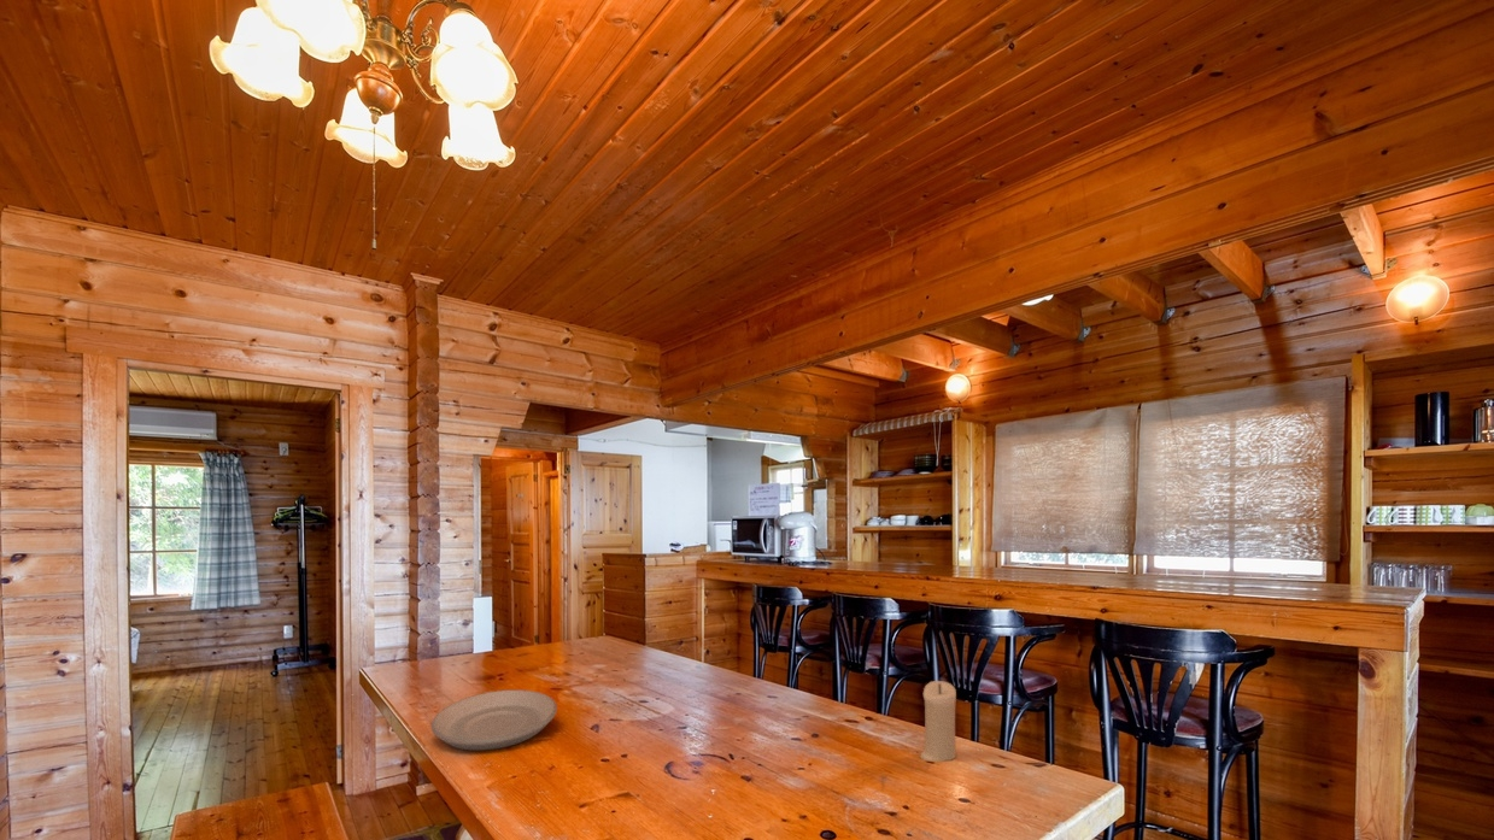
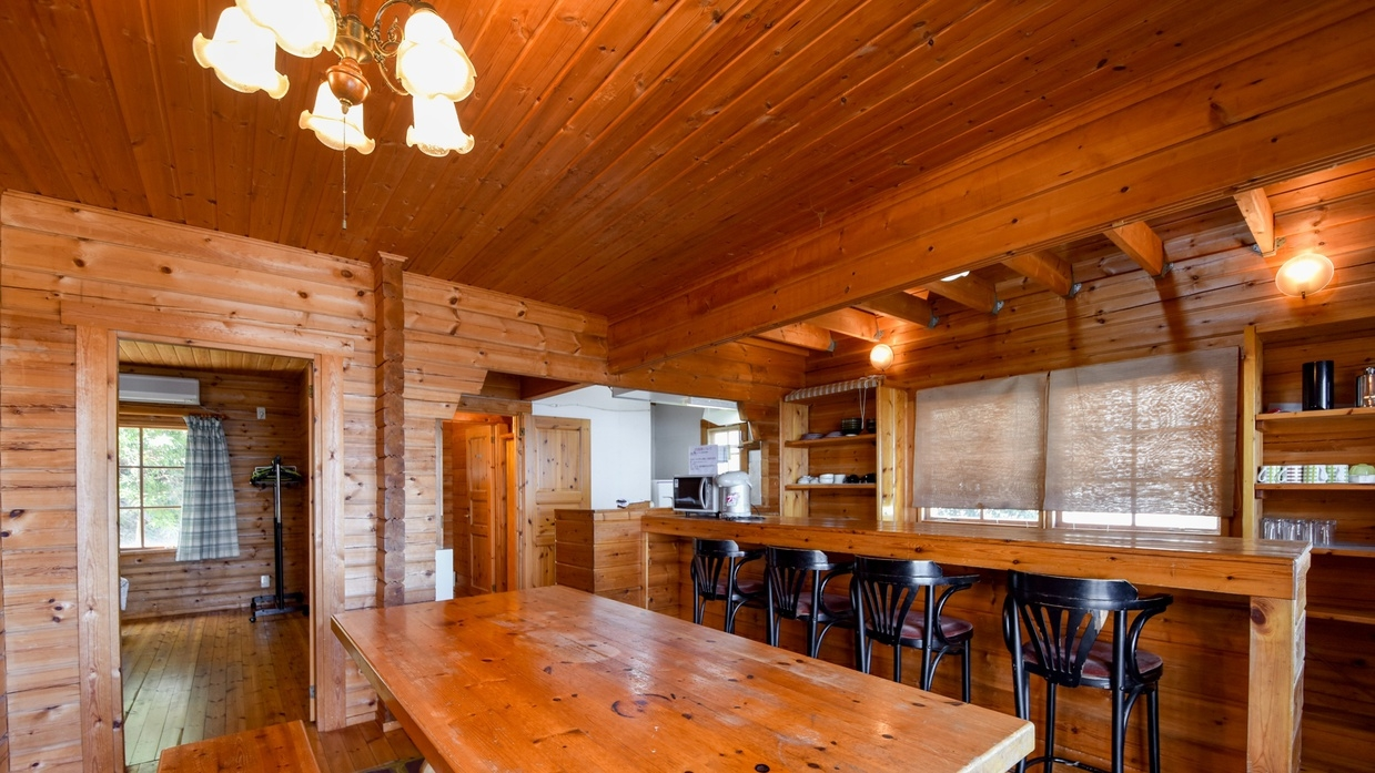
- candle (938, 719)
- plate (496, 722)
